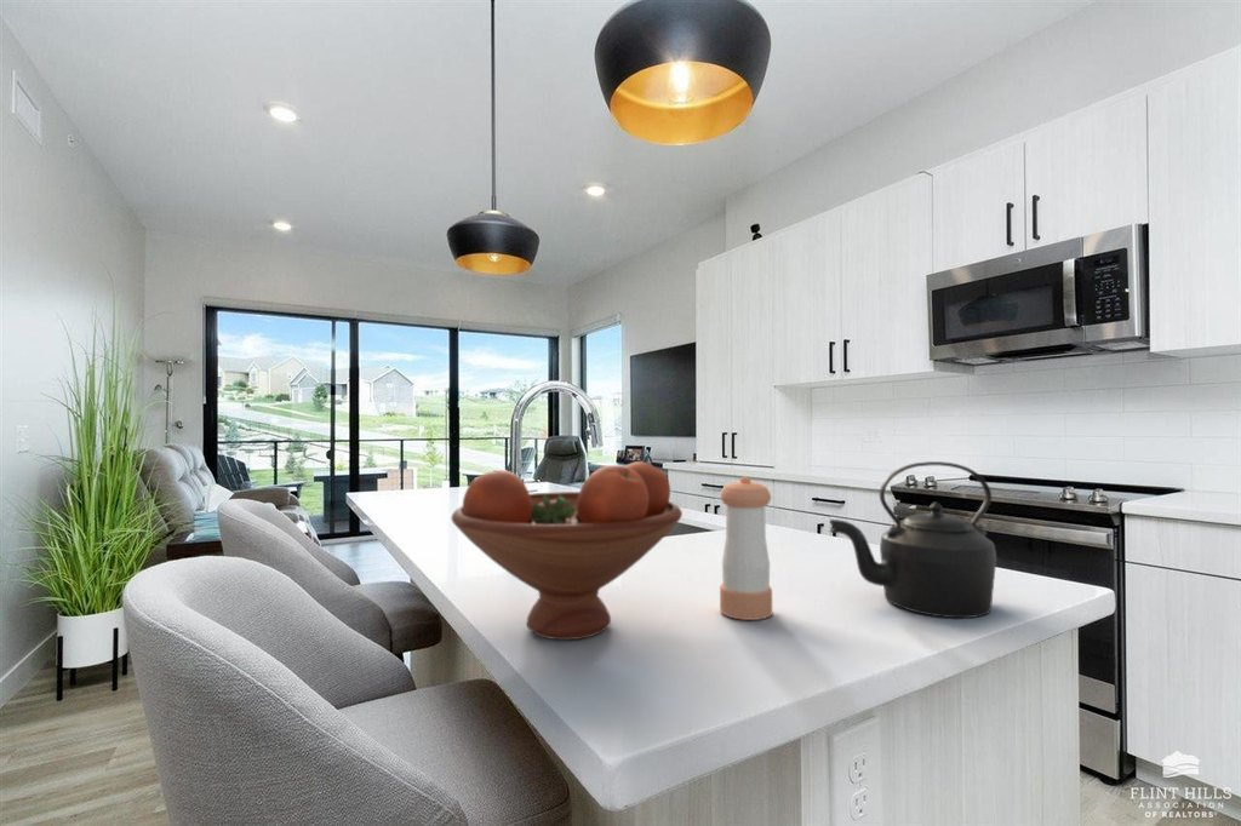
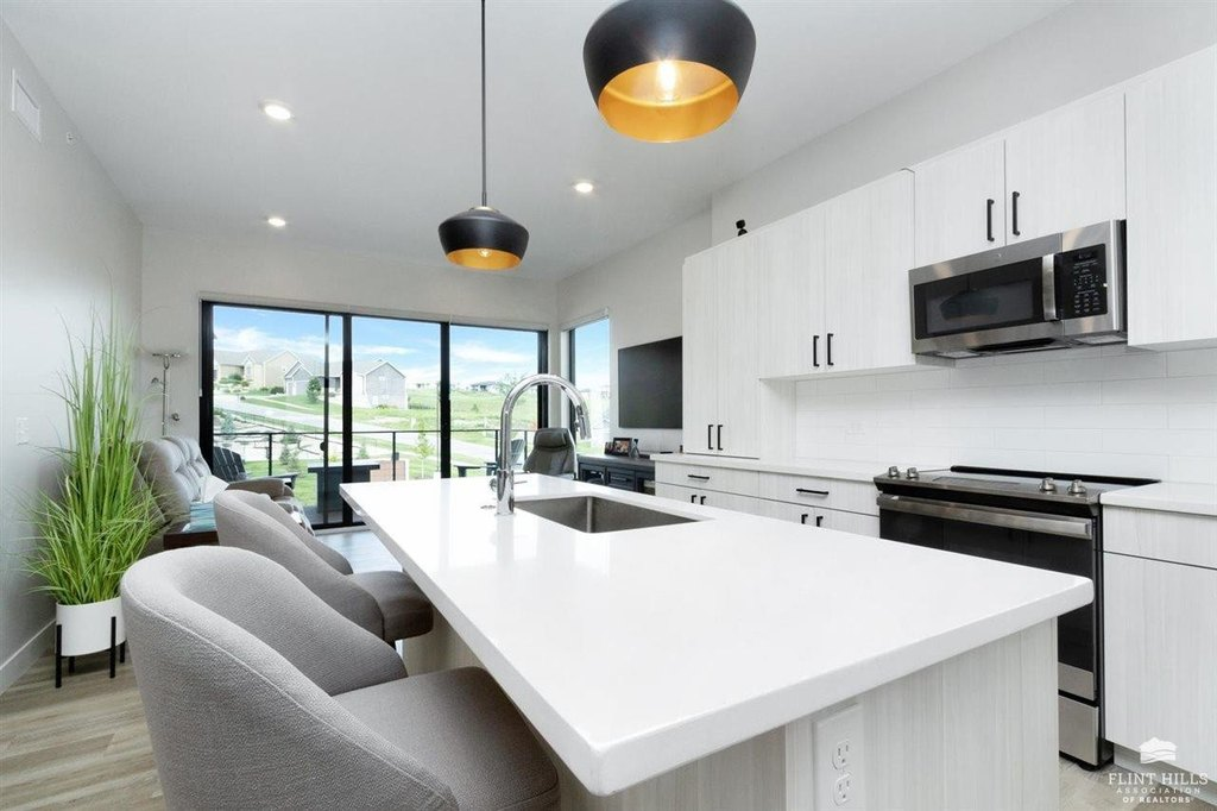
- pepper shaker (745, 544)
- fruit bowl (568, 544)
- kettle (910, 532)
